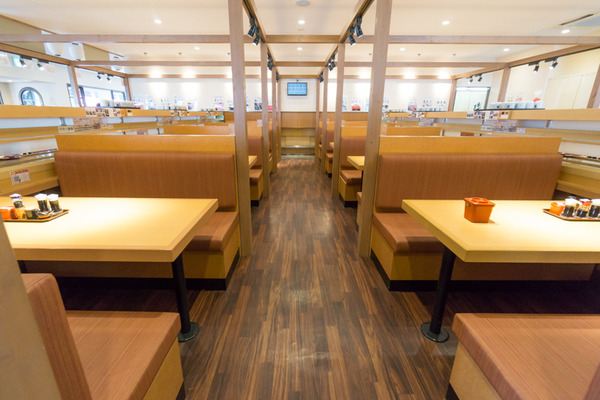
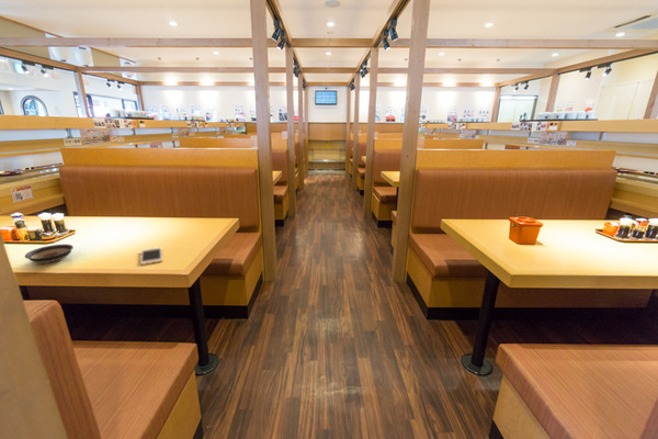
+ saucer (50, 255)
+ cell phone (151, 255)
